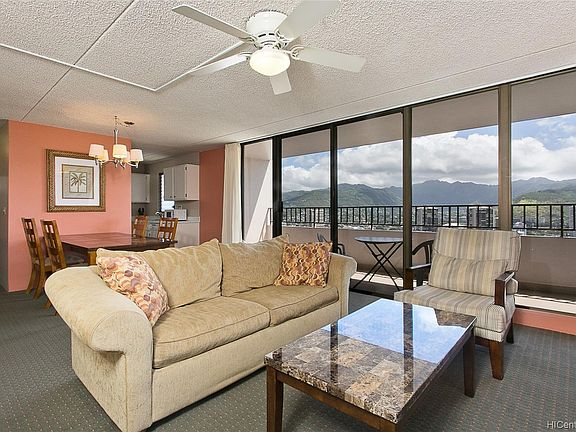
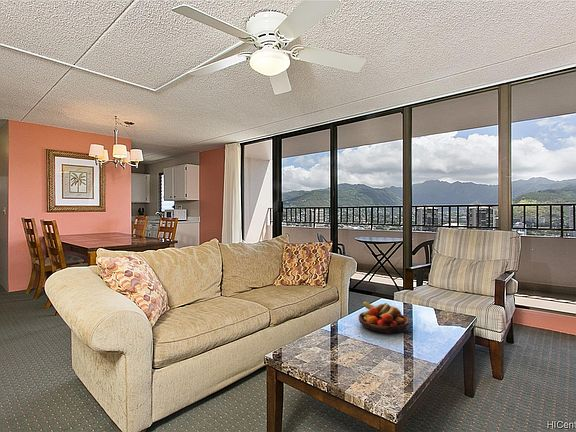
+ fruit bowl (382, 315)
